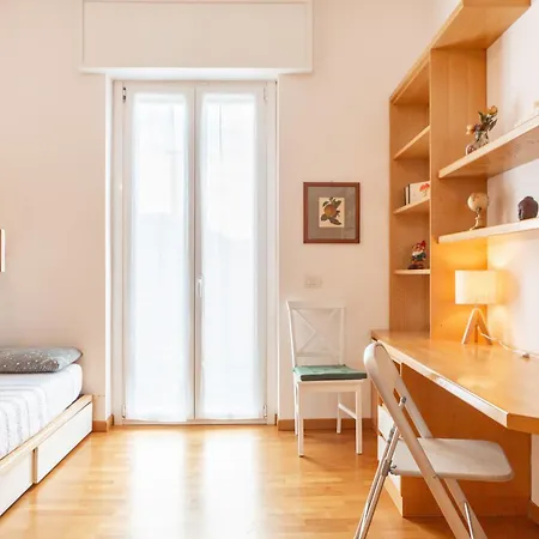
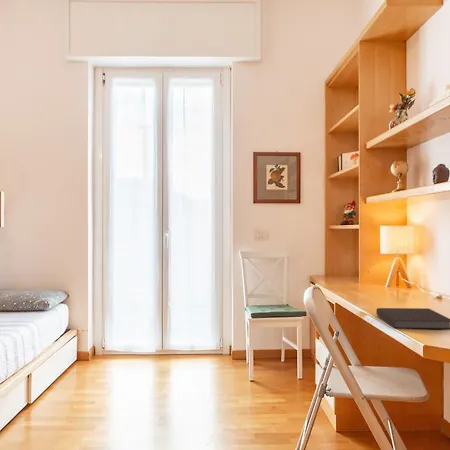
+ notebook (412, 318)
